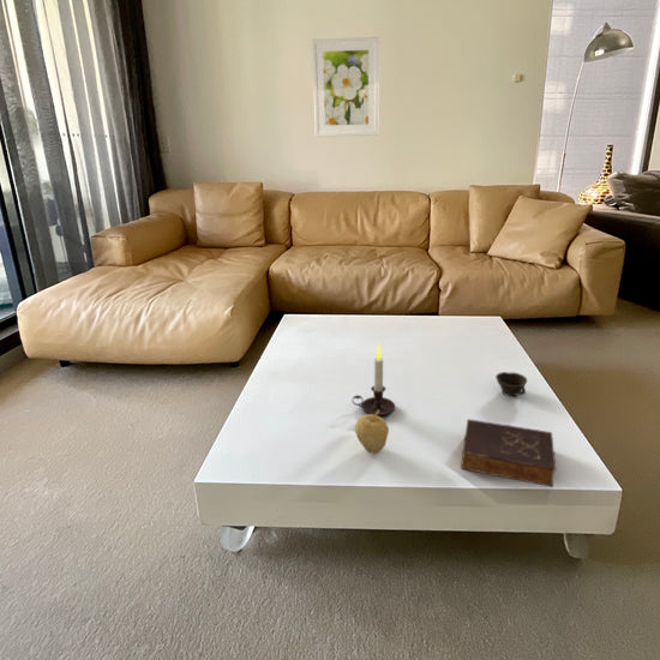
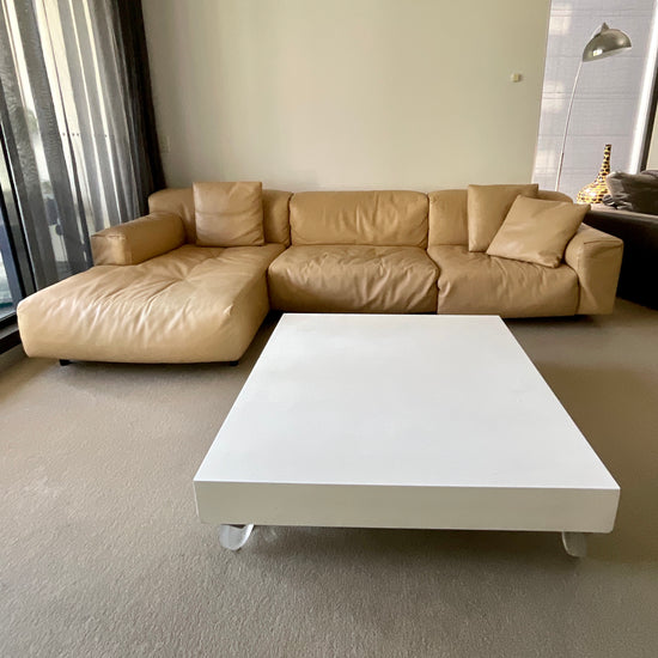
- candle (374, 376)
- cup (511, 386)
- fruit (371, 431)
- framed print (346, 89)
- book (506, 450)
